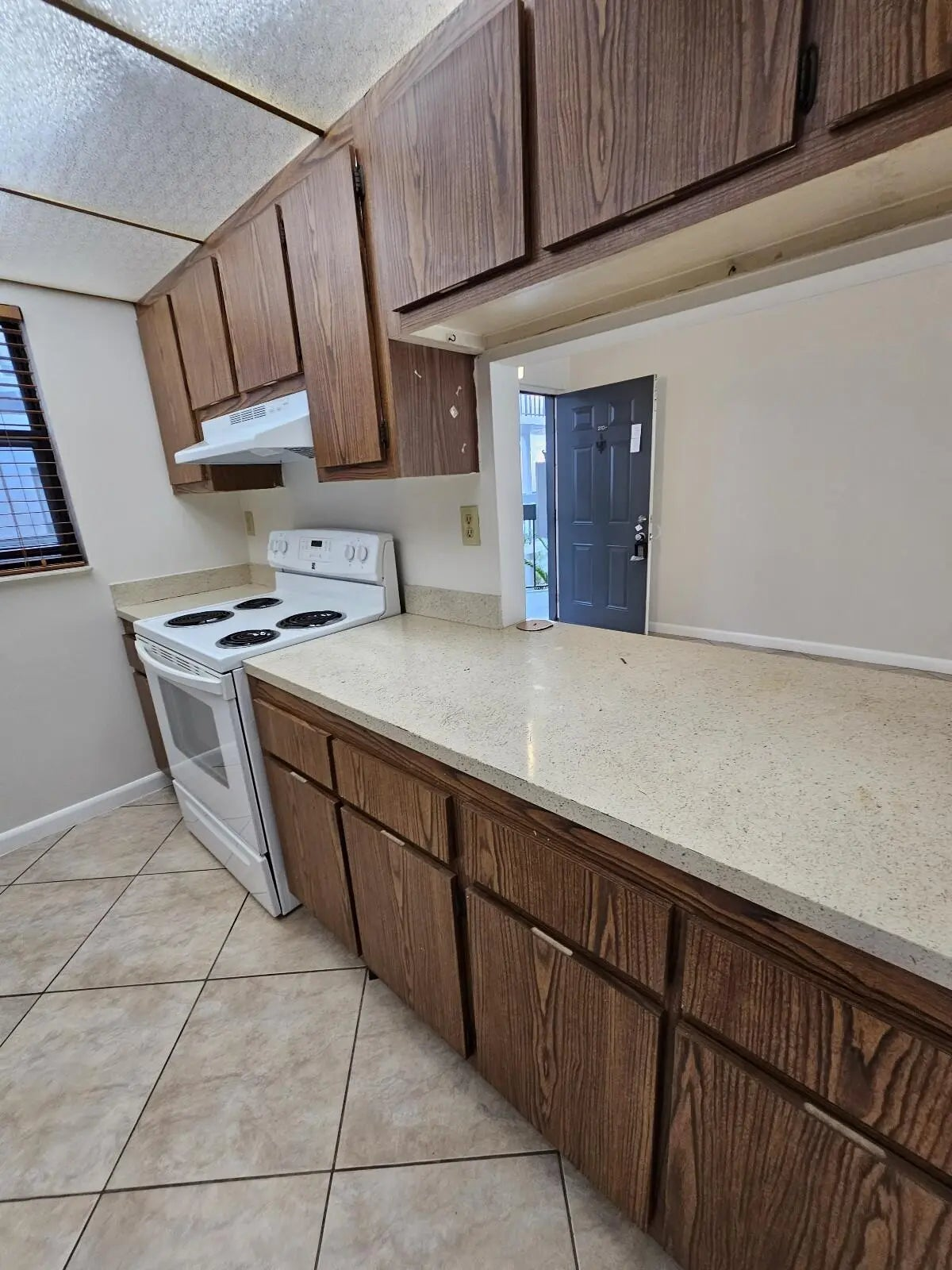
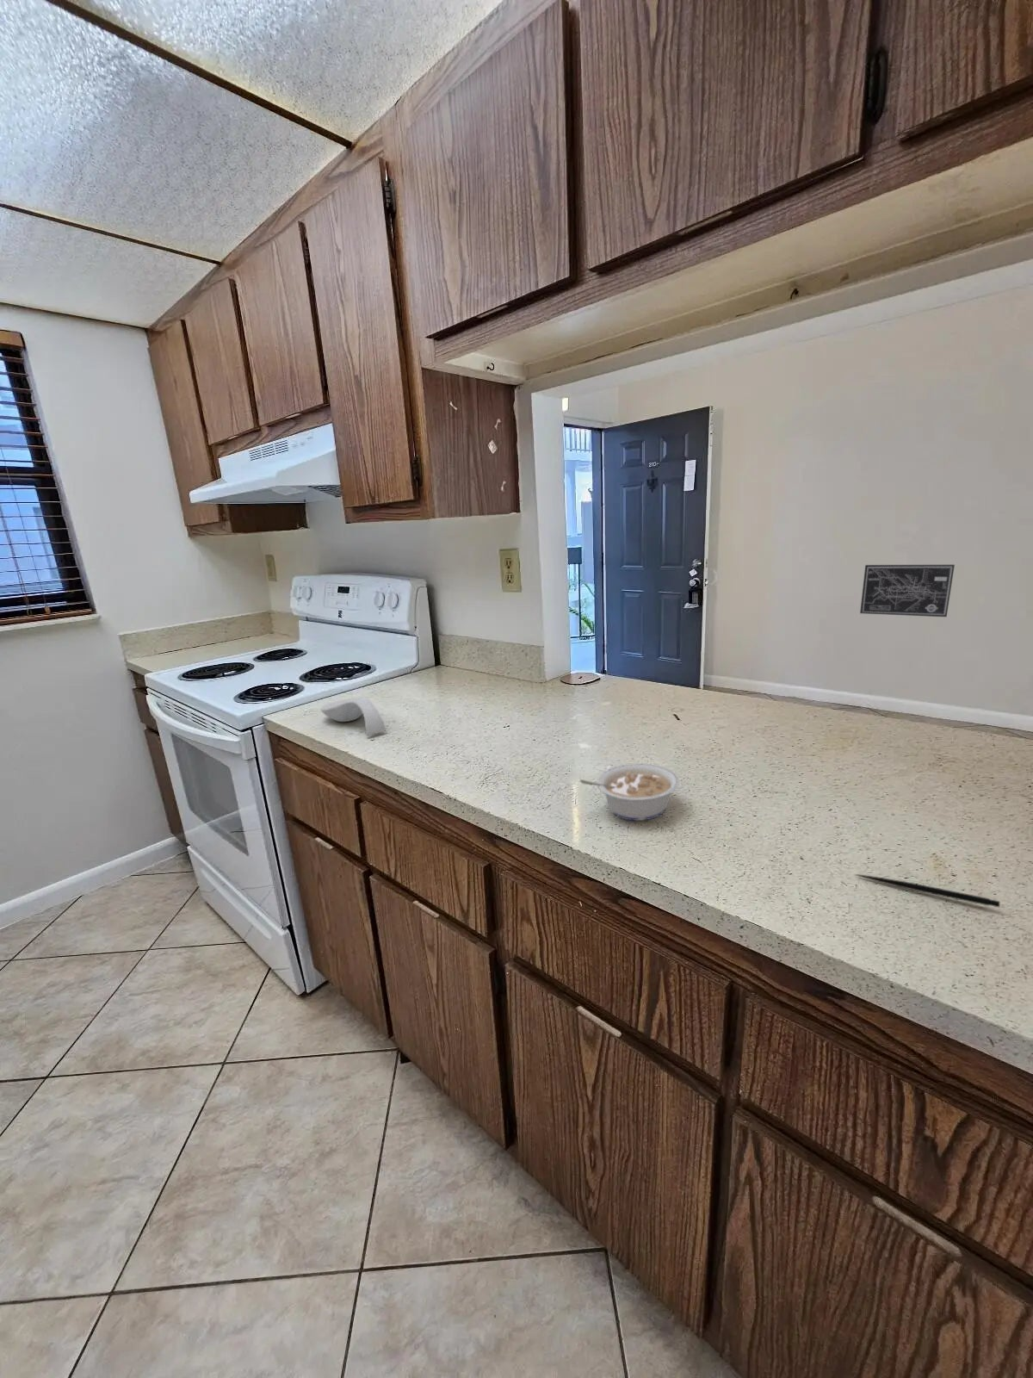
+ legume (635, 791)
+ spoon rest (355, 709)
+ wall art (905, 590)
+ pen (922, 888)
